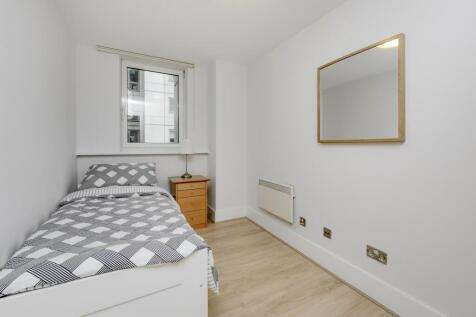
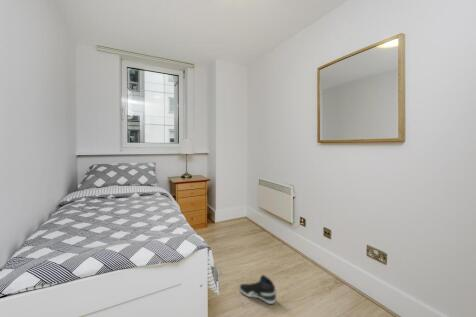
+ sneaker (257, 284)
